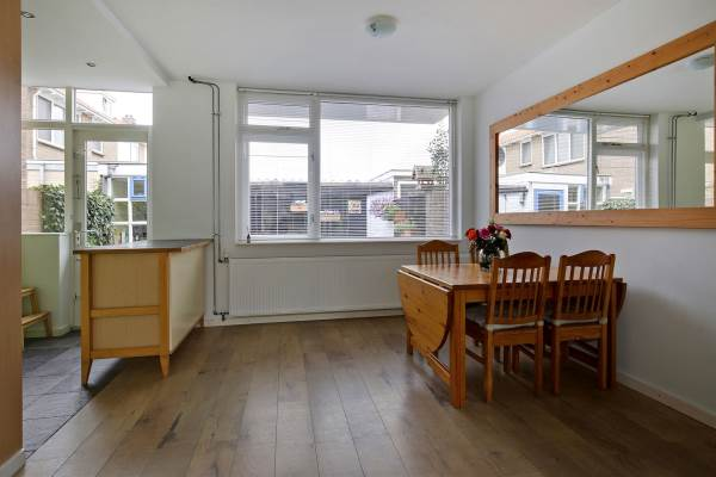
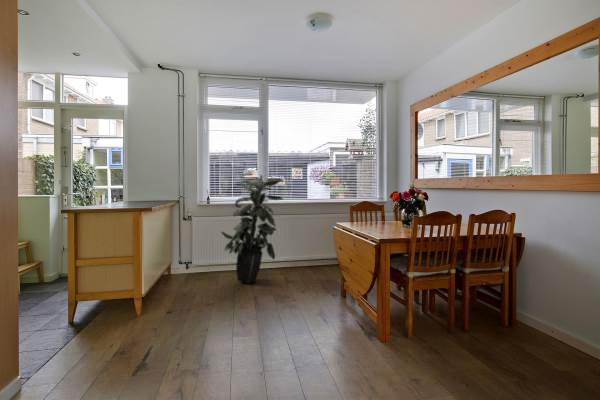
+ indoor plant (253, 226)
